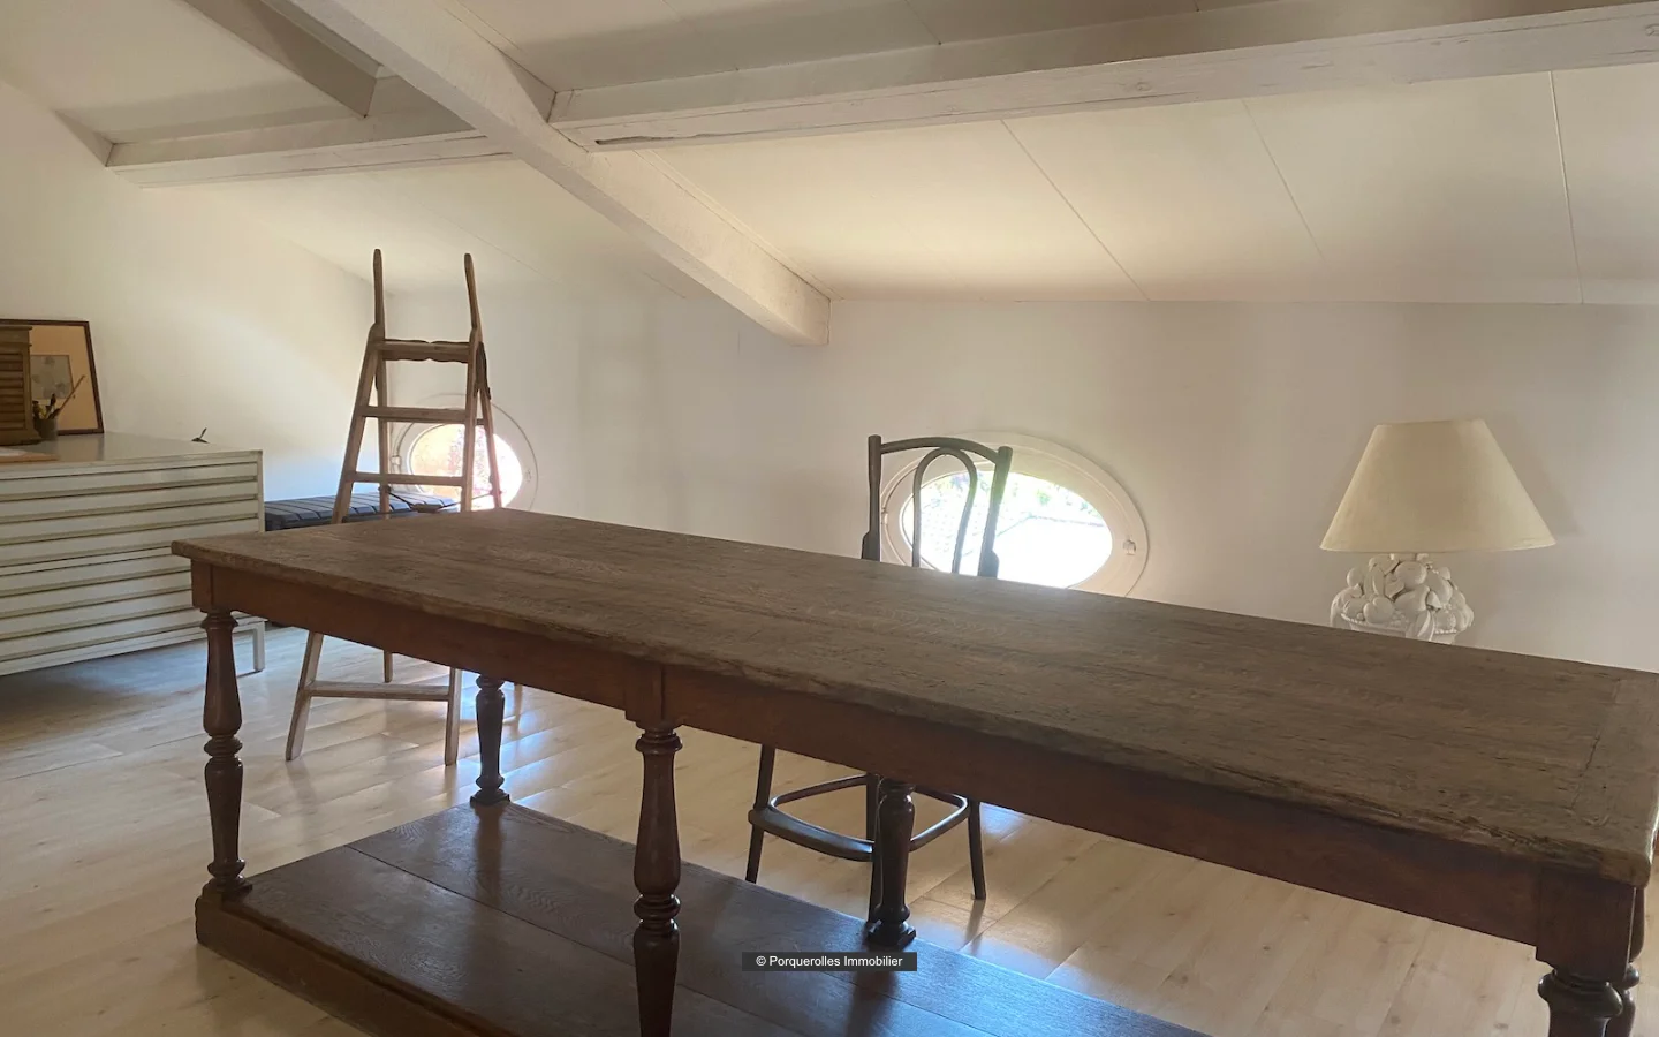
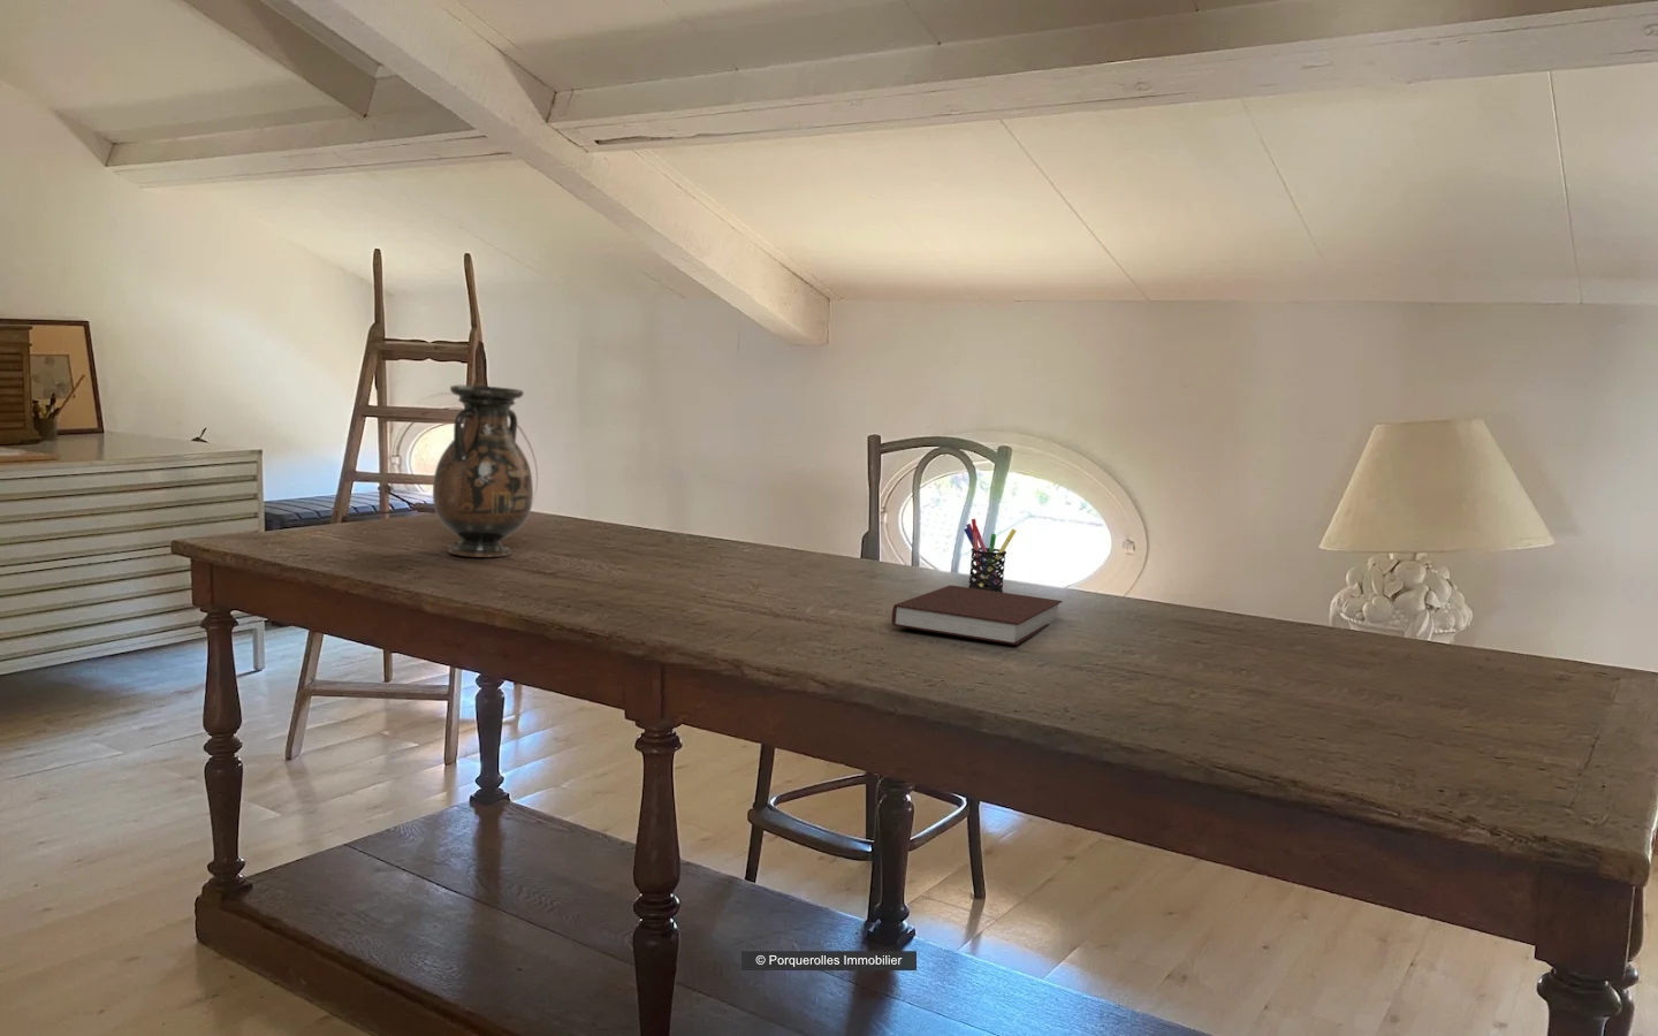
+ notebook (980, 612)
+ vase (483, 469)
+ pen holder (987, 556)
